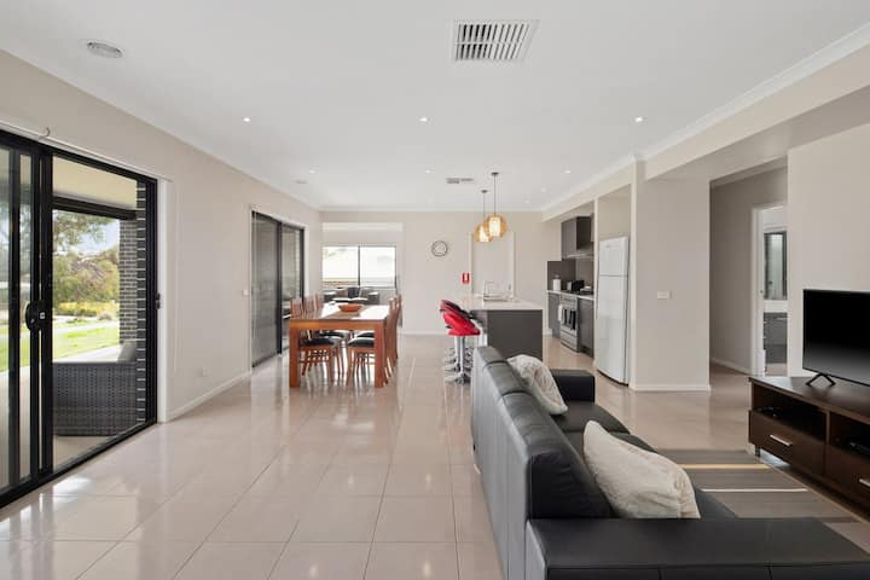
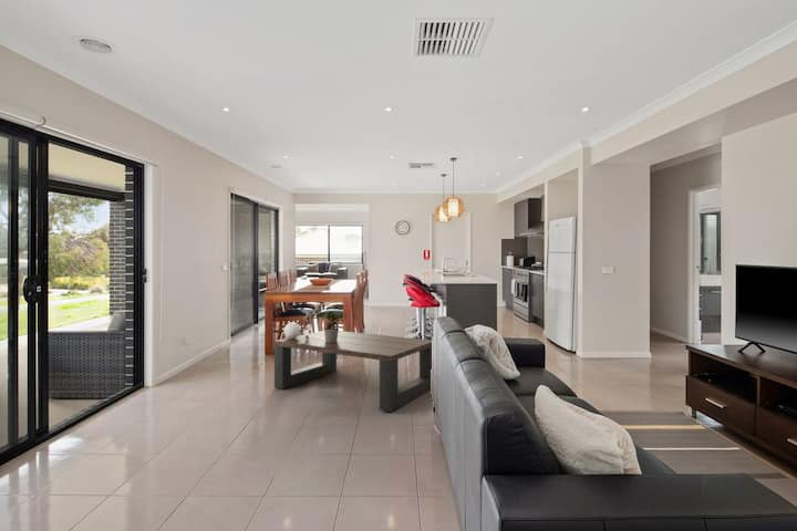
+ decorative sphere (298, 330)
+ coffee table (356, 356)
+ potted plant (333, 322)
